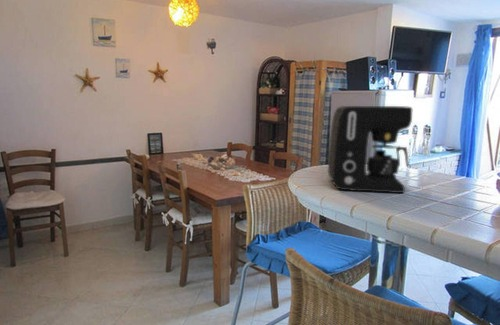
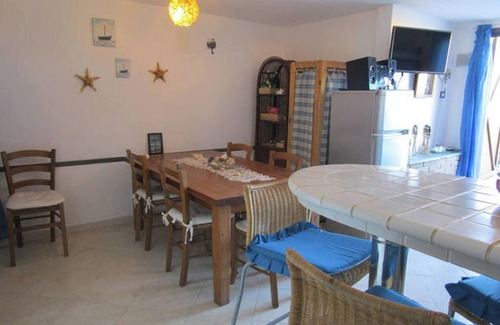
- coffee maker (372, 146)
